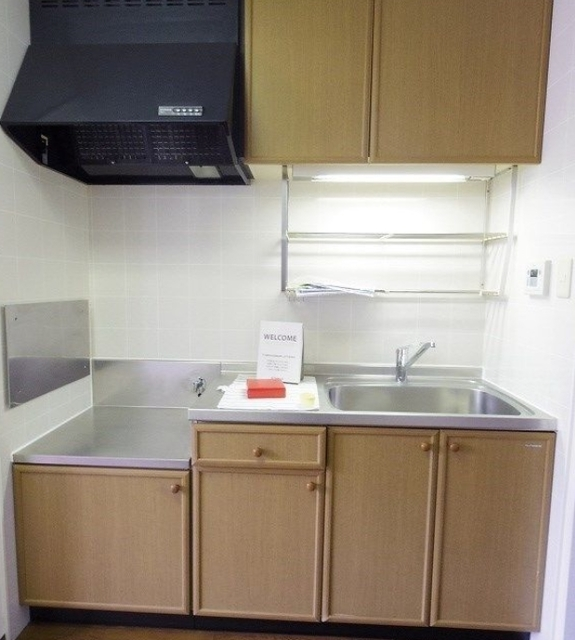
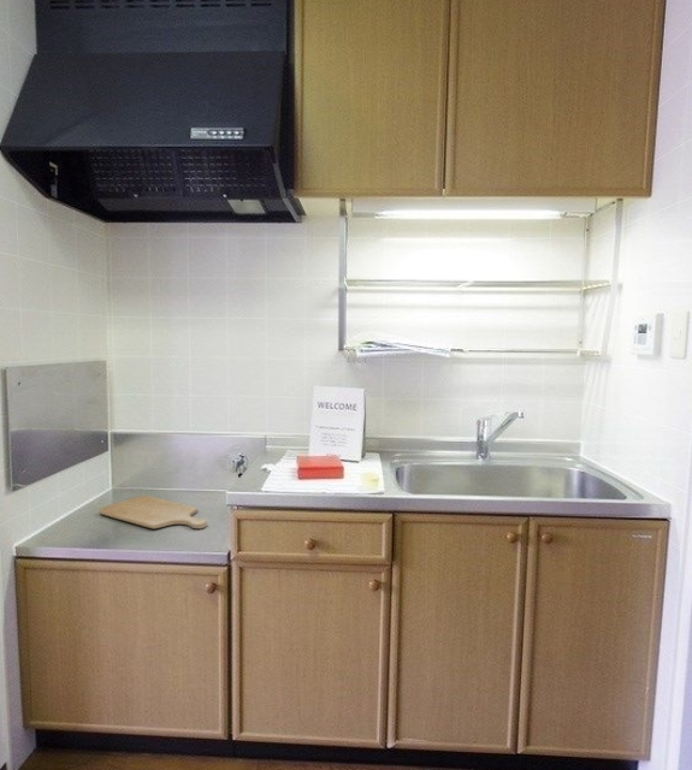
+ chopping board (160, 513)
